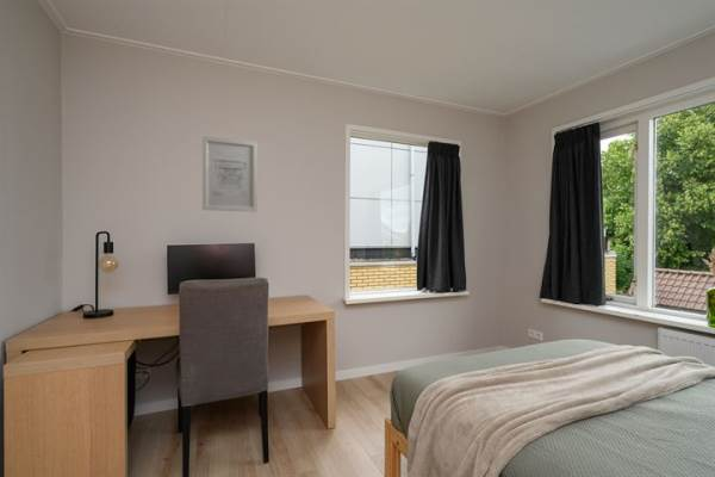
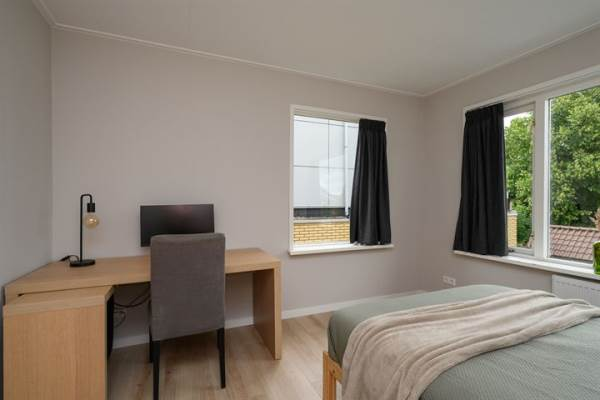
- wall art (230, 174)
